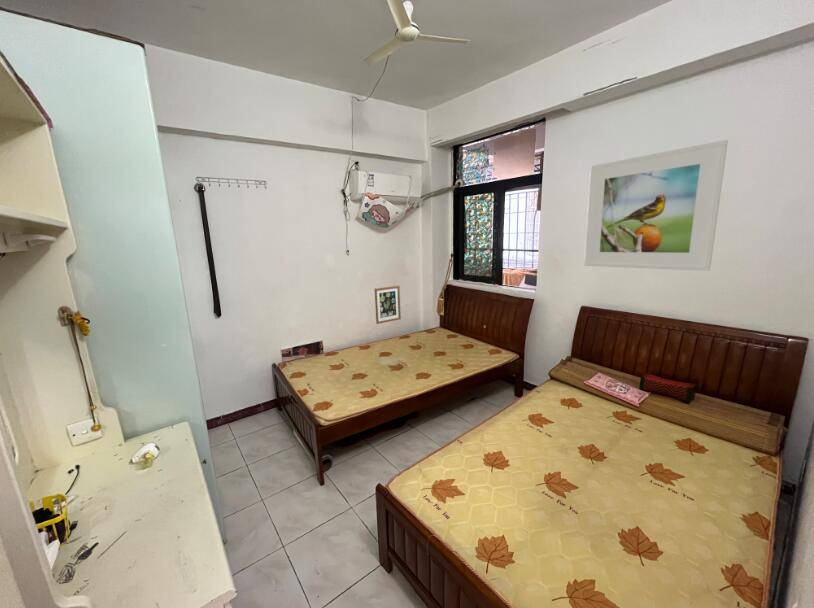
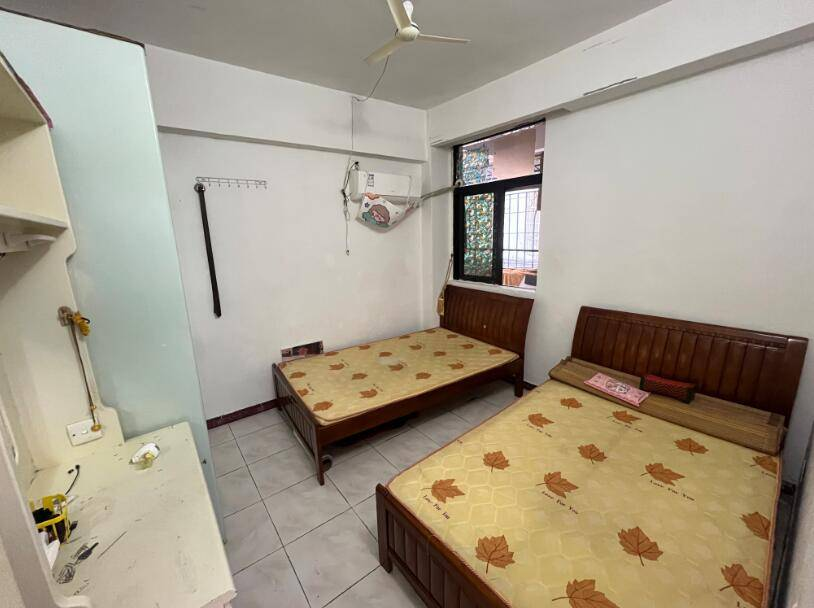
- wall art (388, 304)
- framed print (644, 213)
